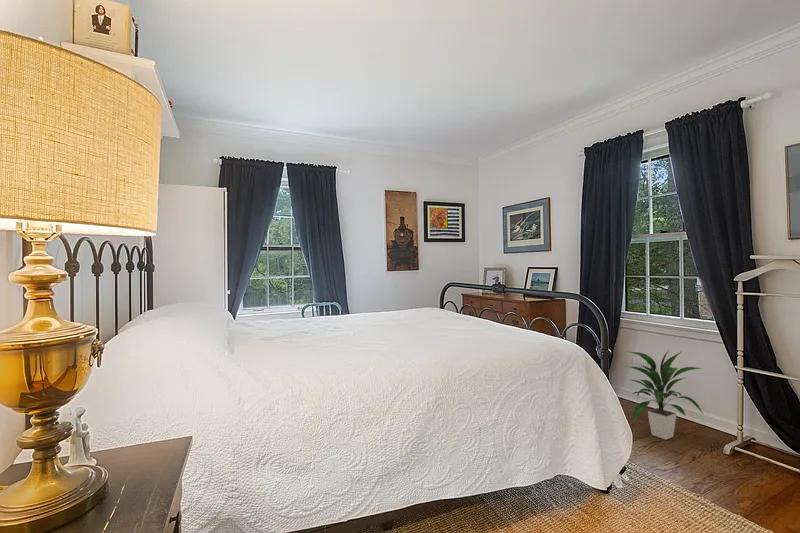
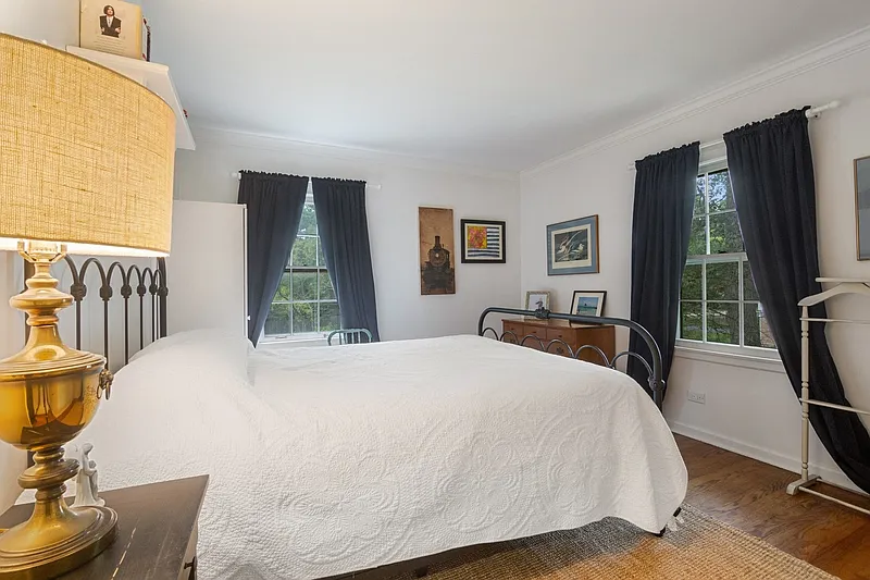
- indoor plant (658, 391)
